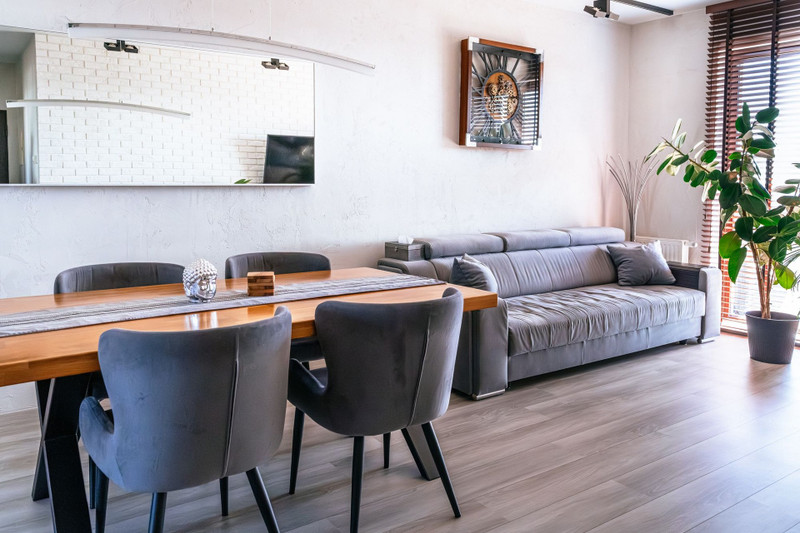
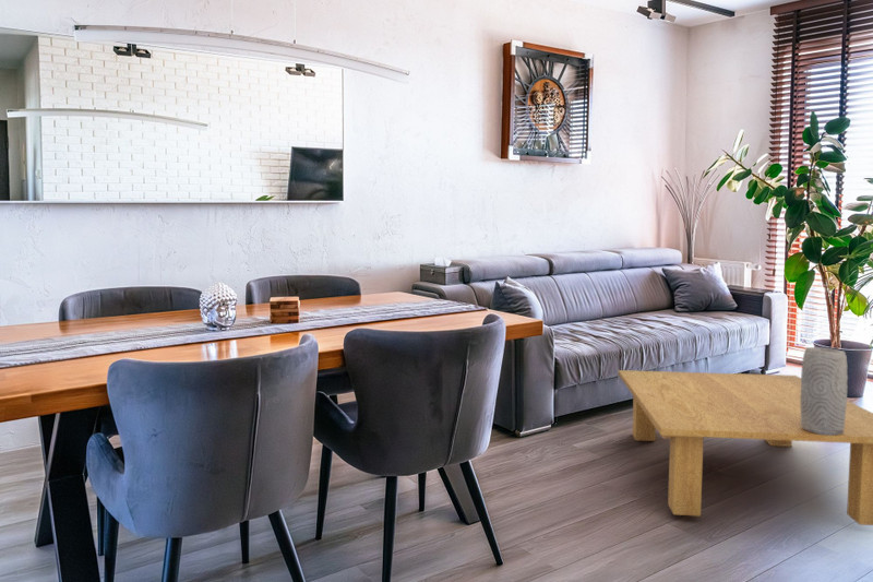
+ coffee table (738, 436)
+ vase (823, 389)
